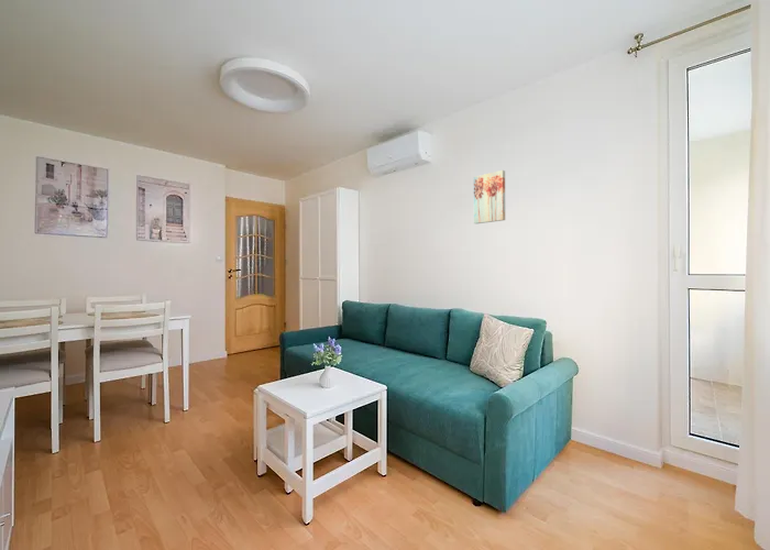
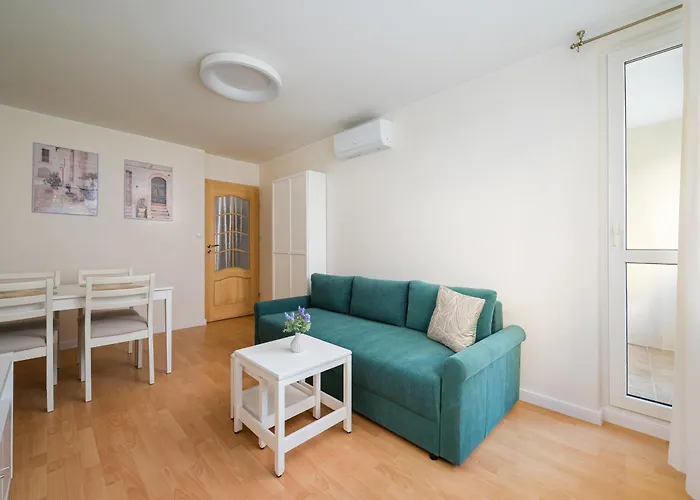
- wall art (488, 197)
